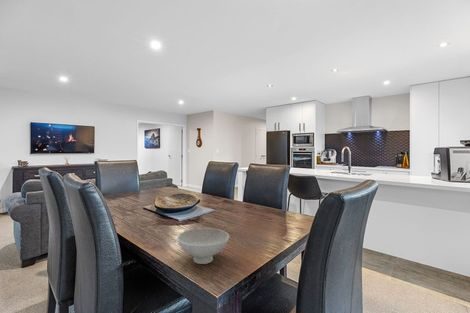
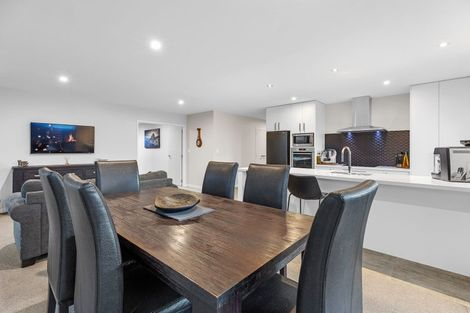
- bowl (203, 247)
